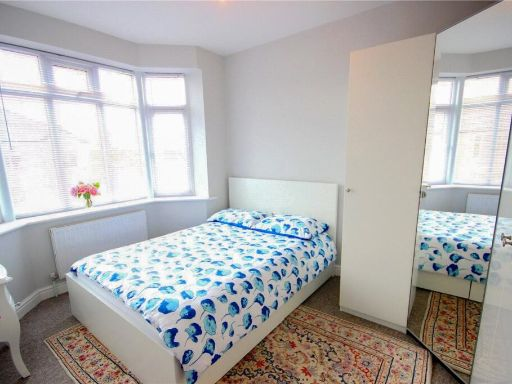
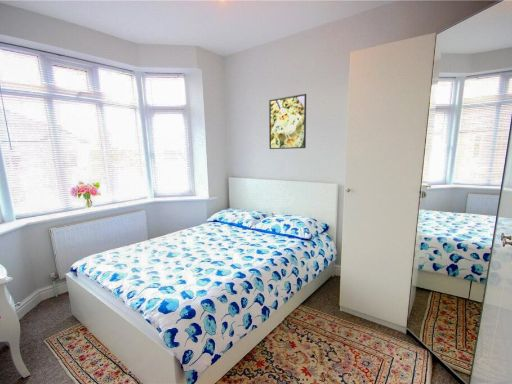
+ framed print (286, 123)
